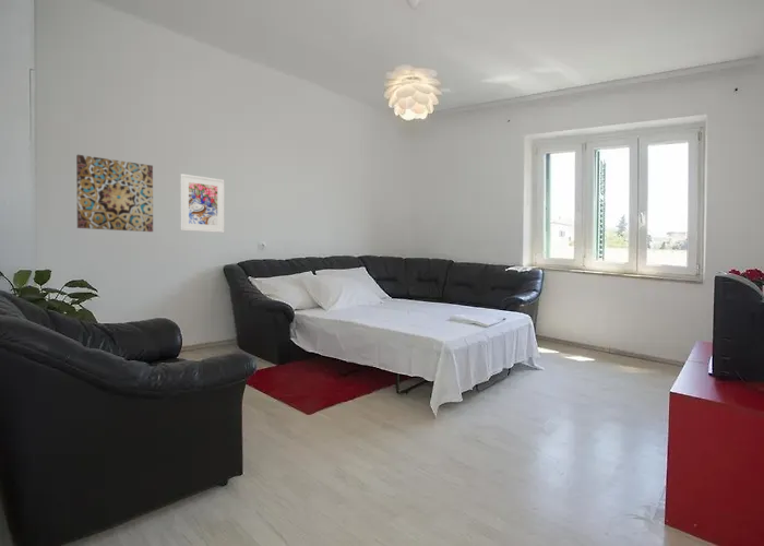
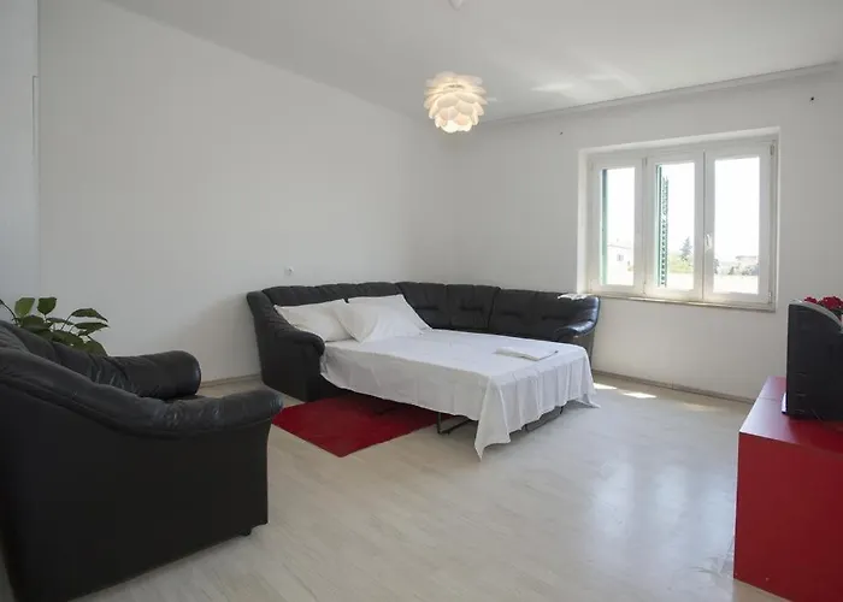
- wall art (116, 194)
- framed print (203, 204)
